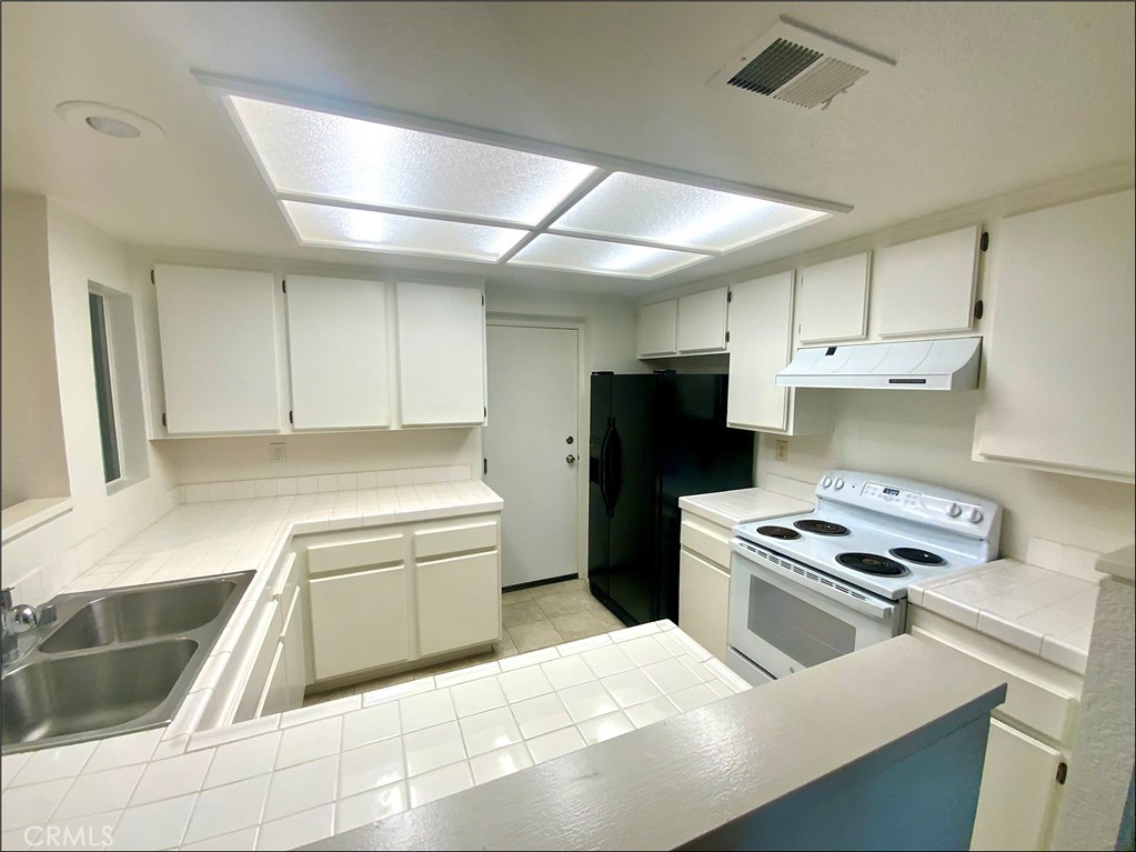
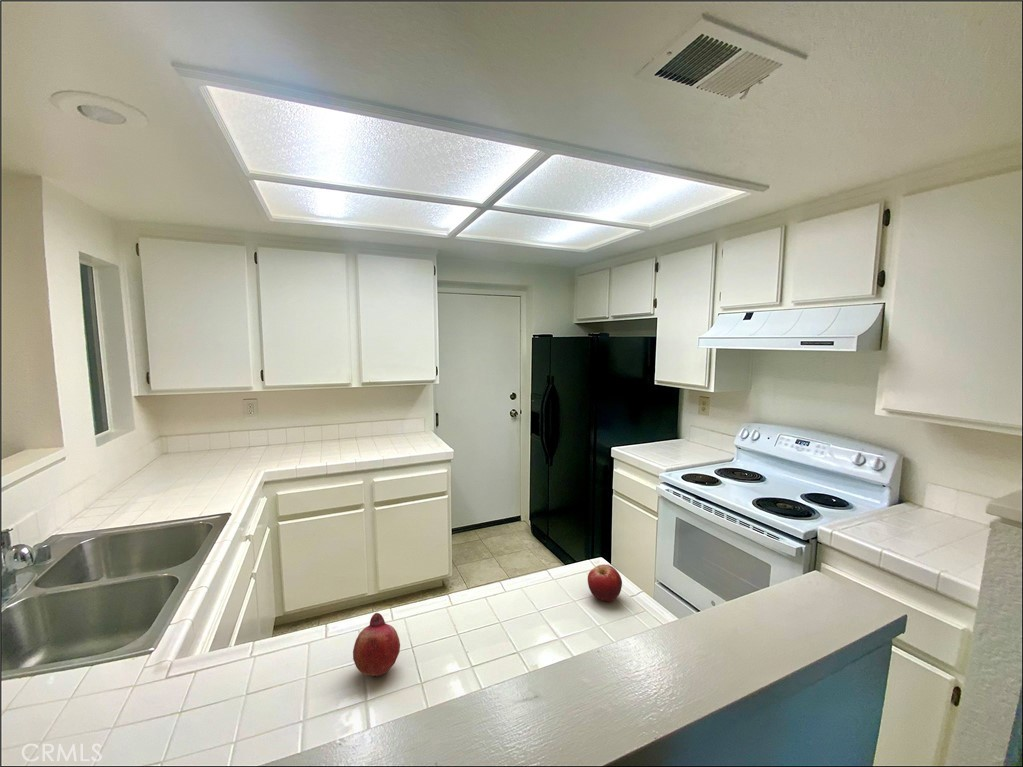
+ fruit (604, 582)
+ fruit (376, 644)
